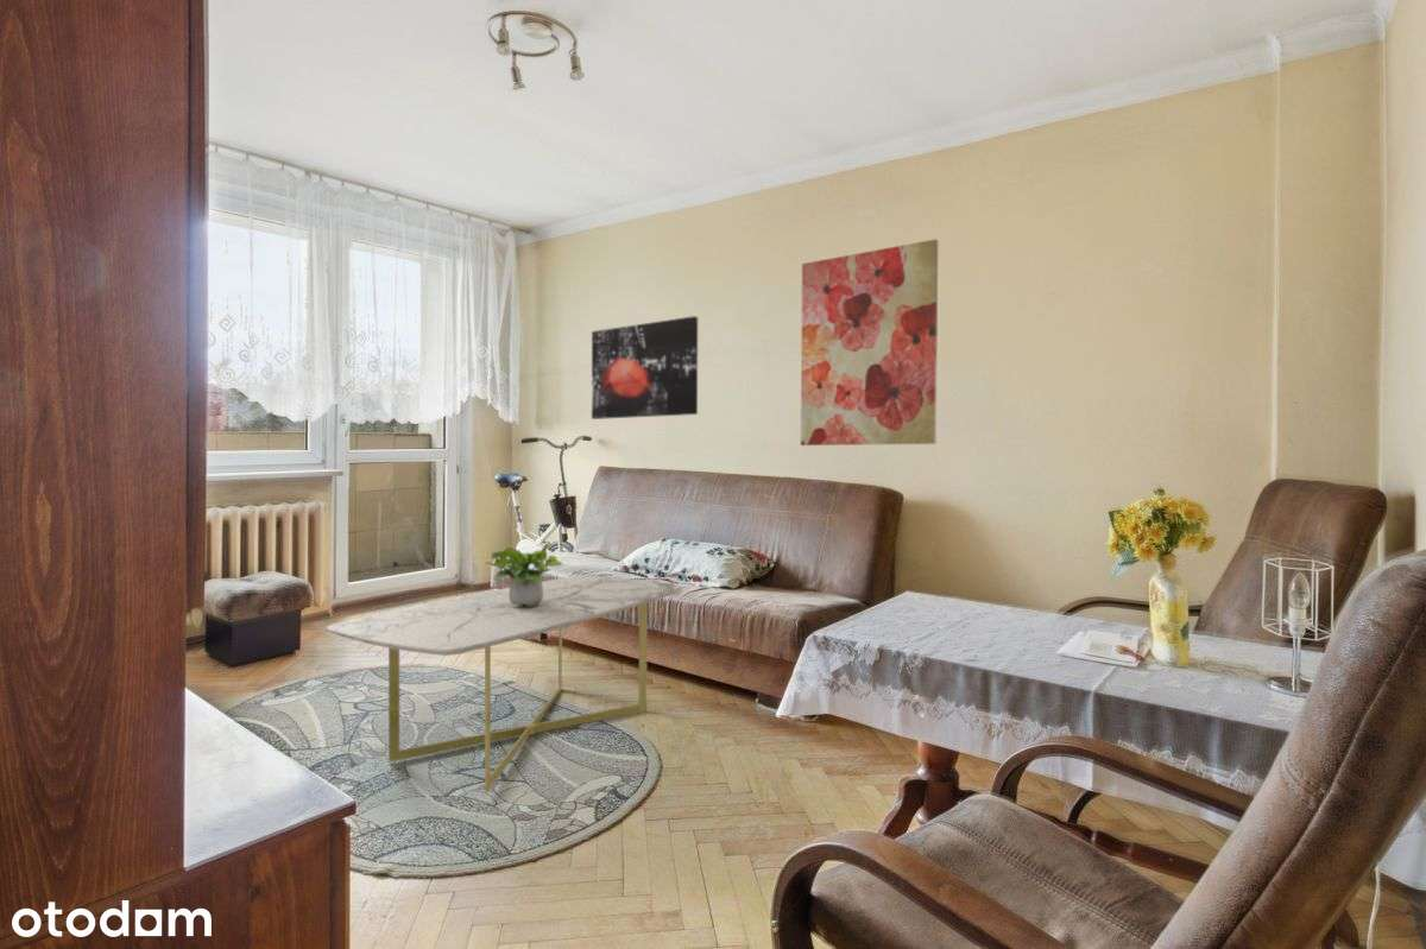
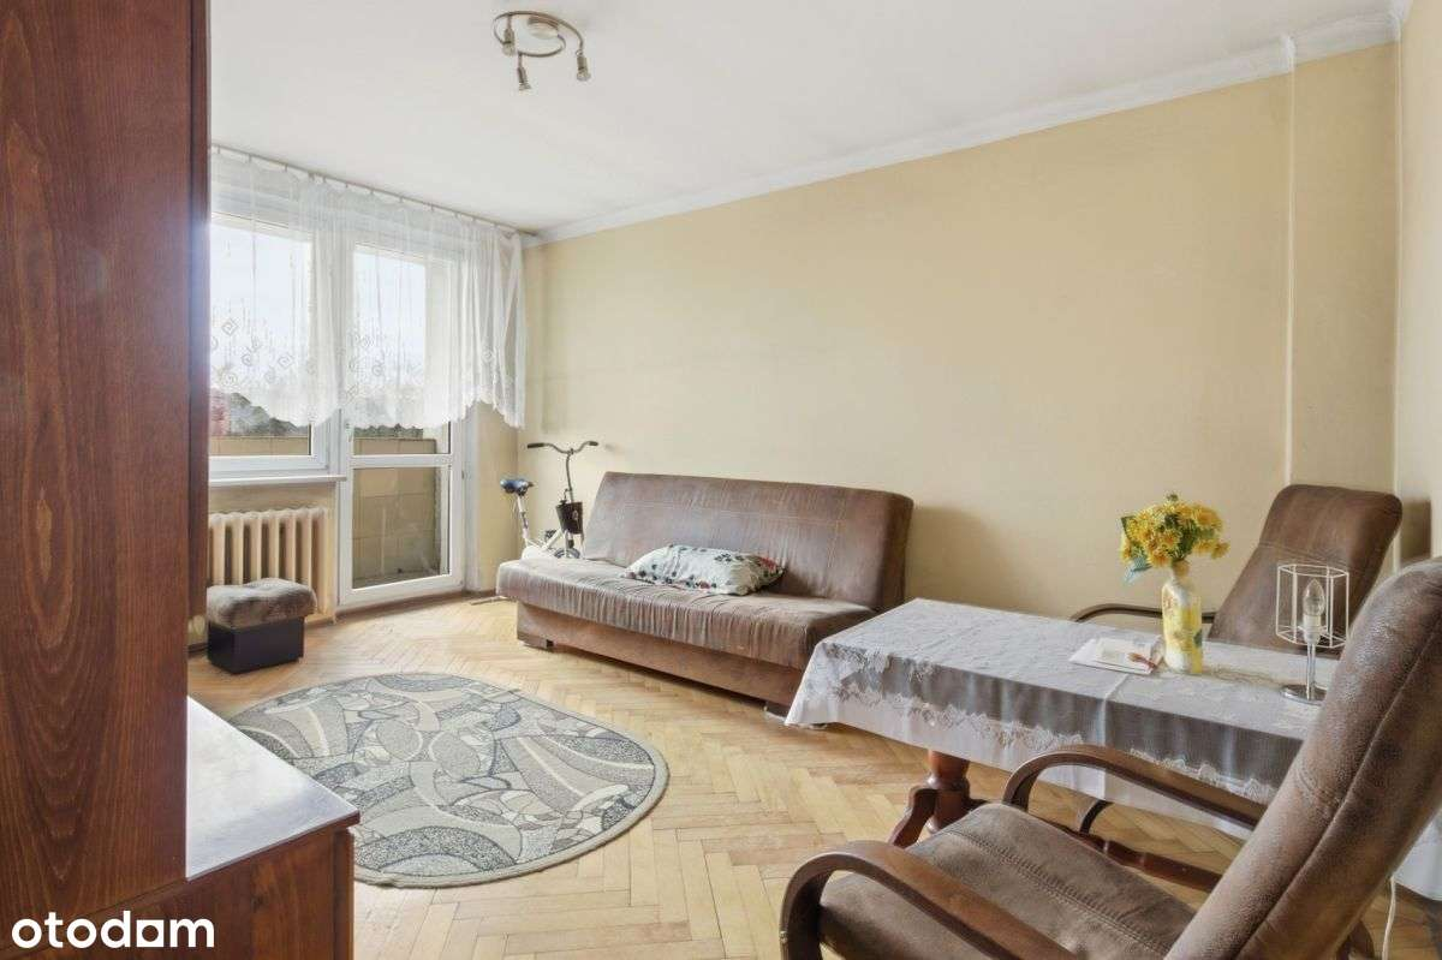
- potted plant (522, 574)
- wall art (642, 371)
- coffee table (559, 669)
- wall art (865, 348)
